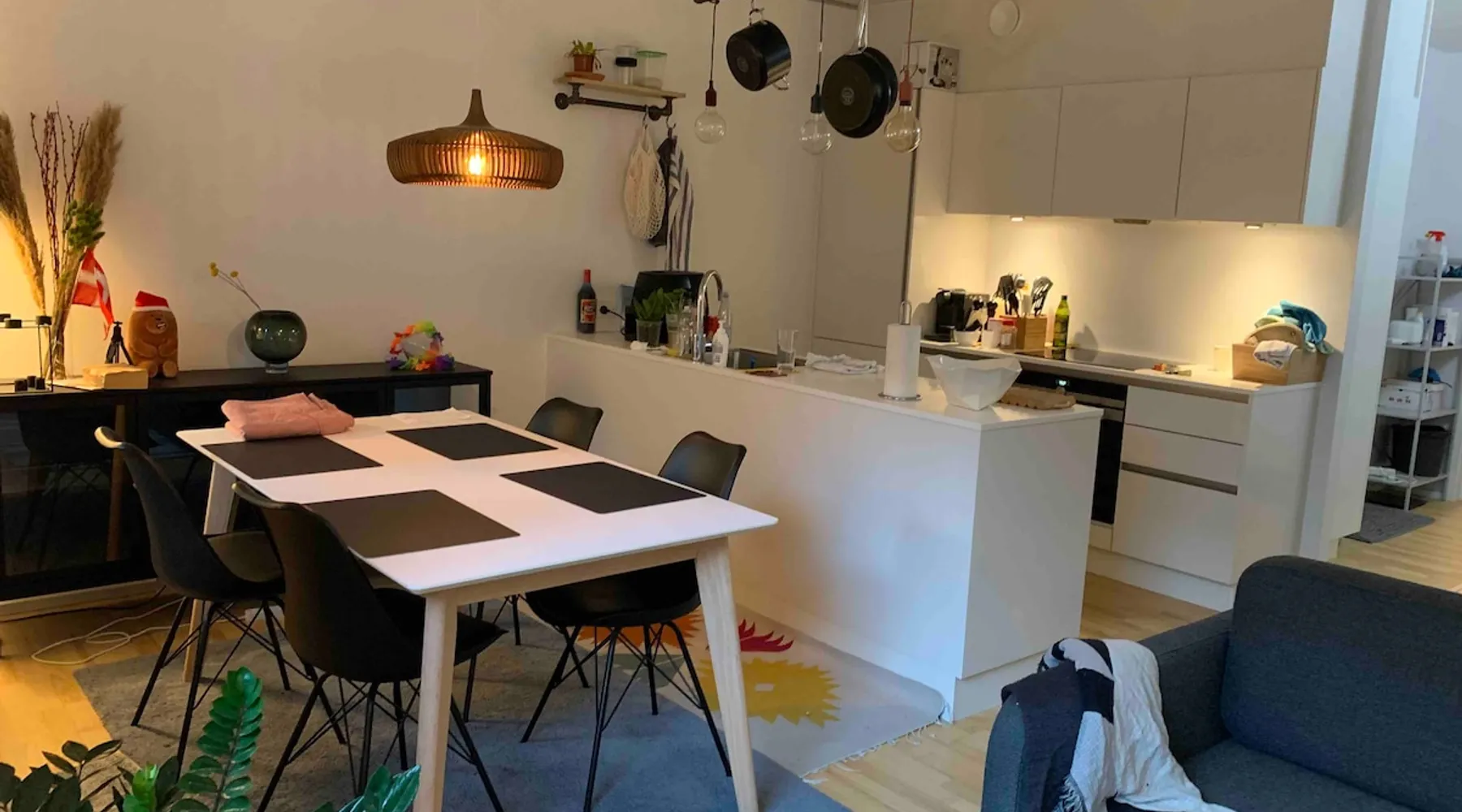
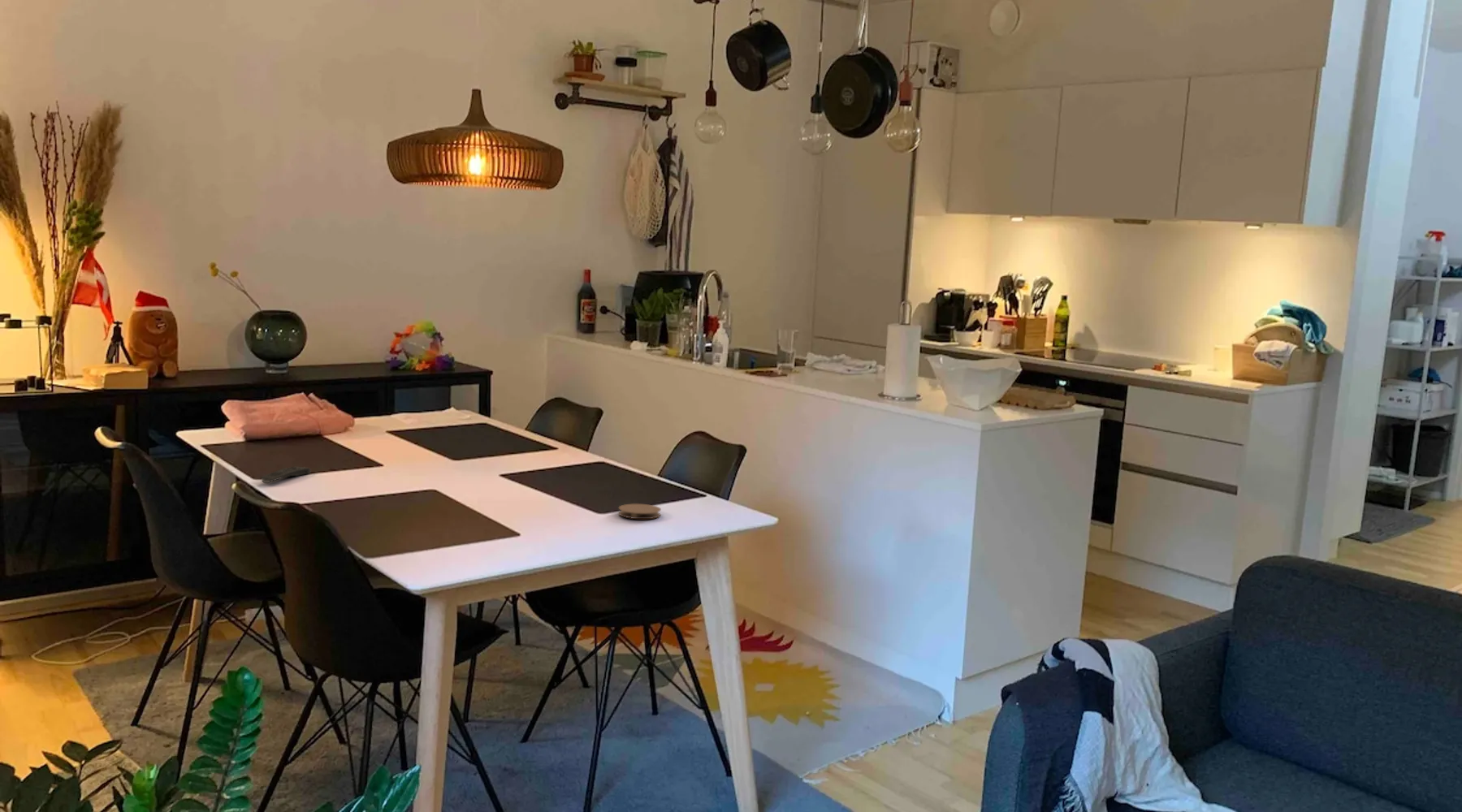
+ coaster (639, 511)
+ remote control (284, 474)
